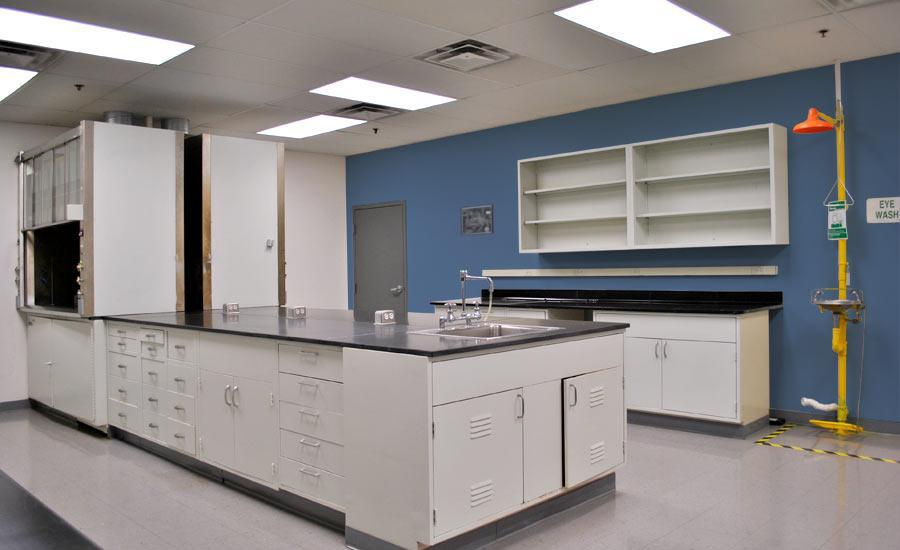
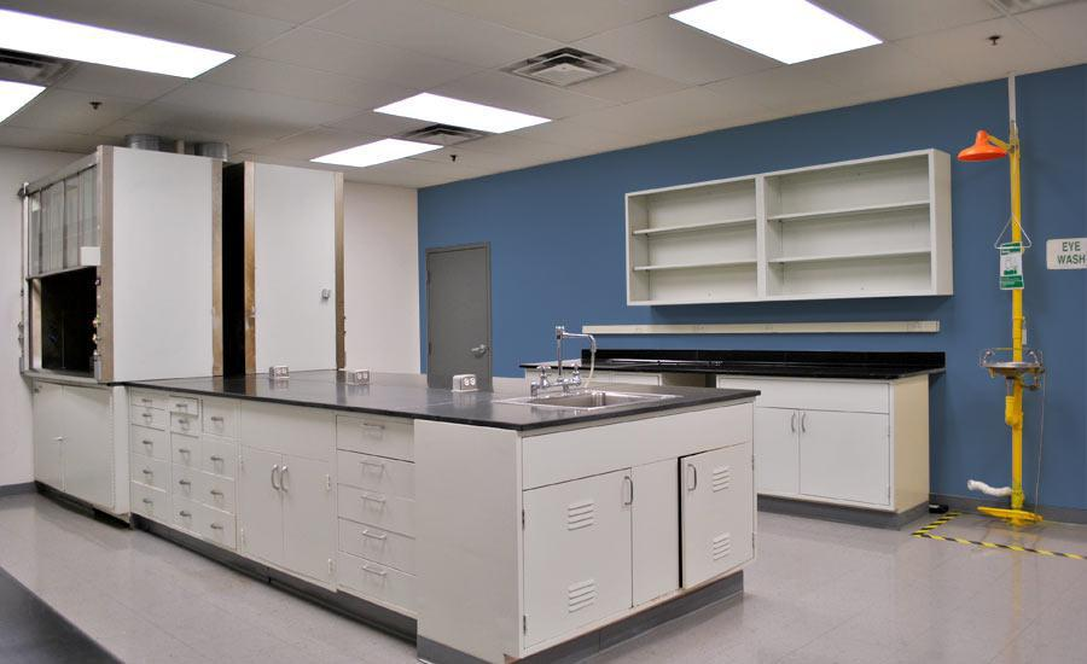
- wall art (476, 220)
